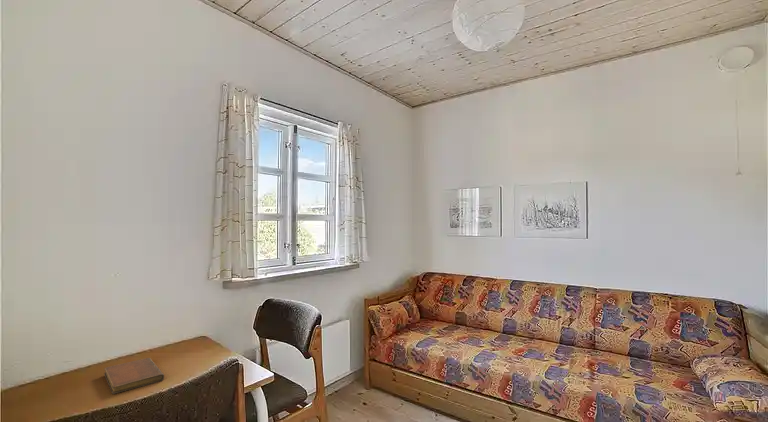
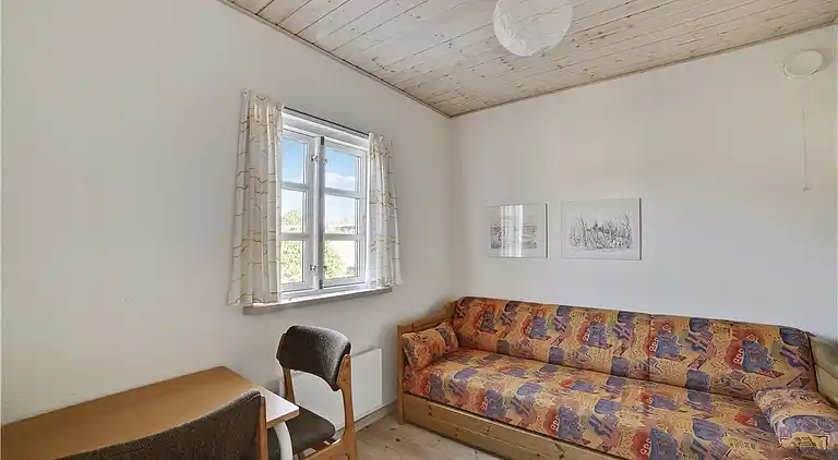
- notebook (133, 373)
